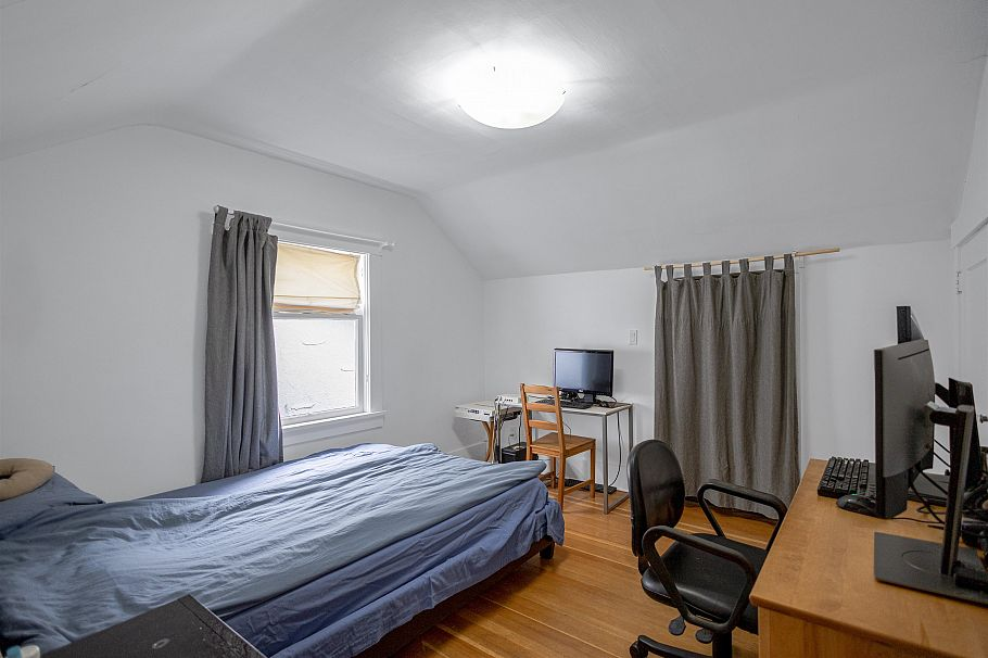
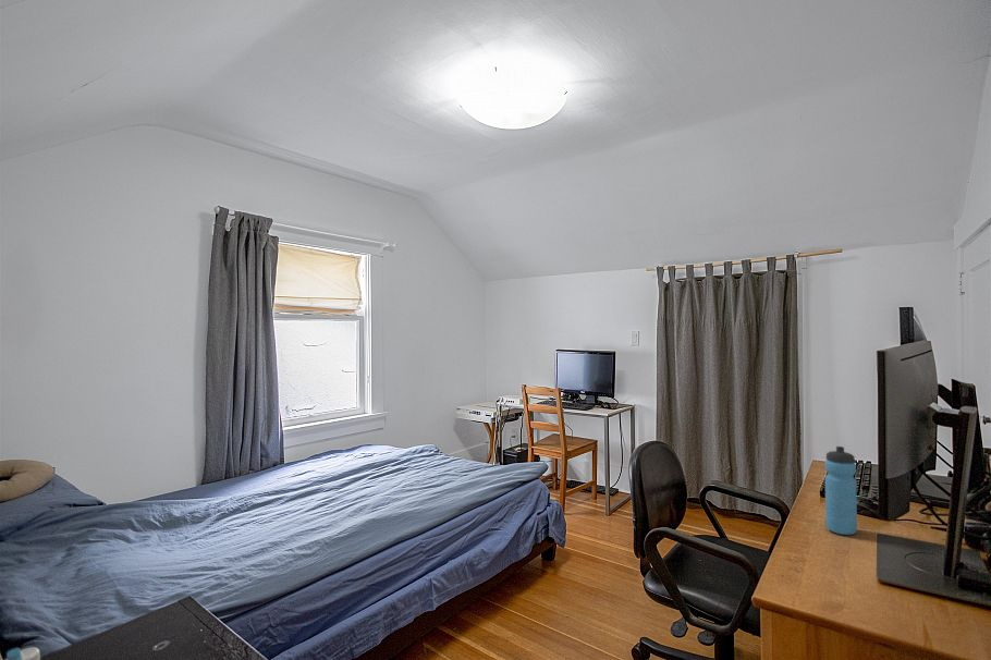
+ water bottle (840, 488)
